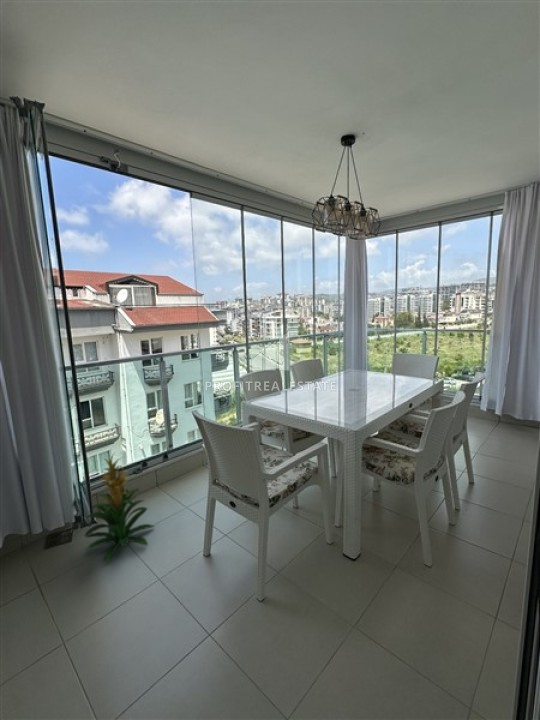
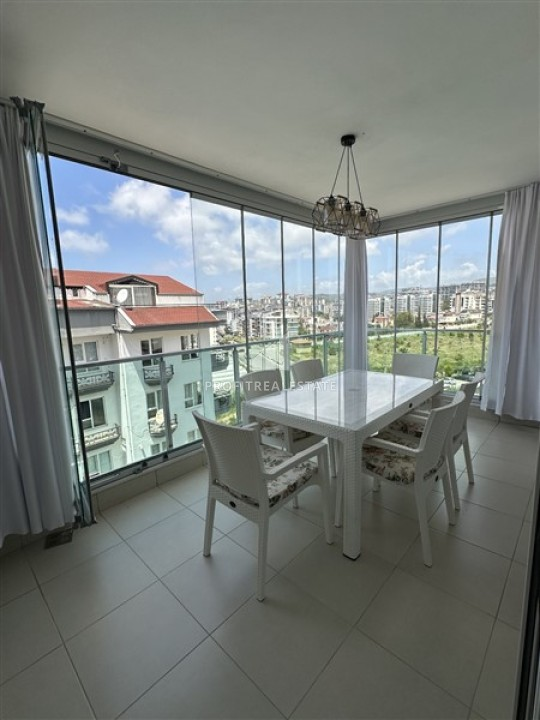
- indoor plant (116, 498)
